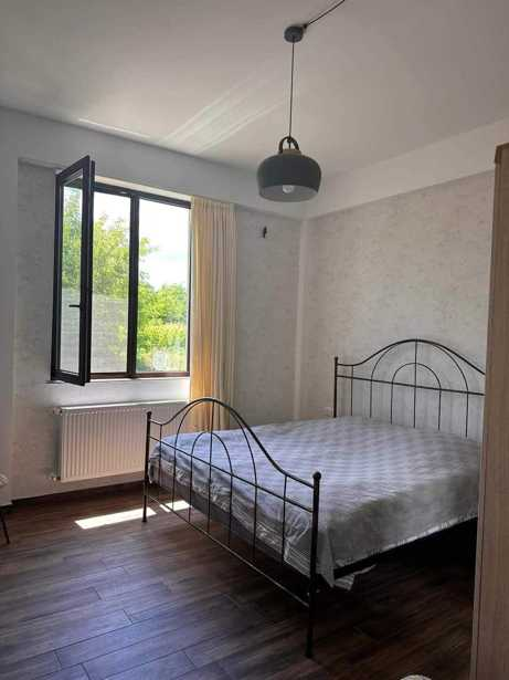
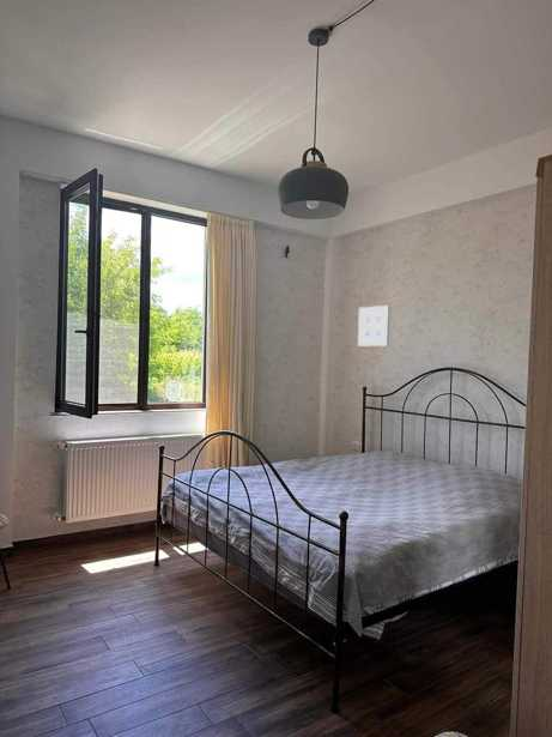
+ wall art (372, 326)
